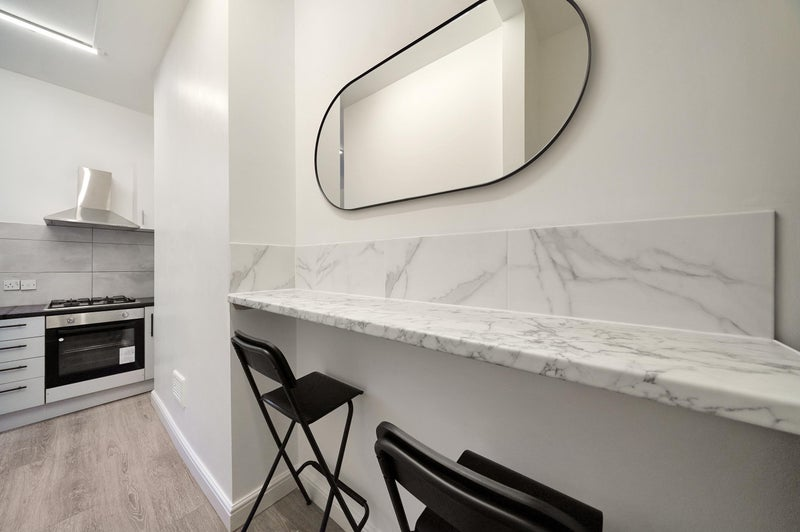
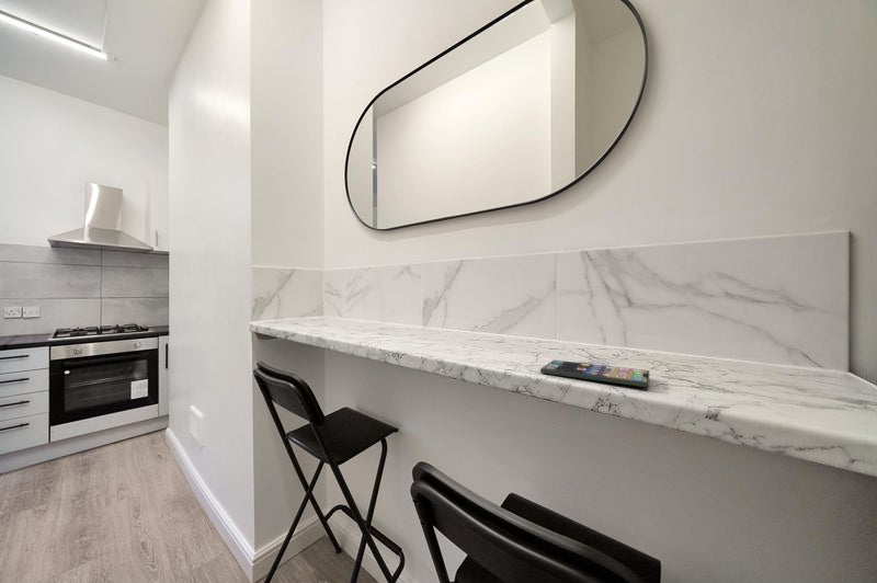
+ smartphone (593, 370)
